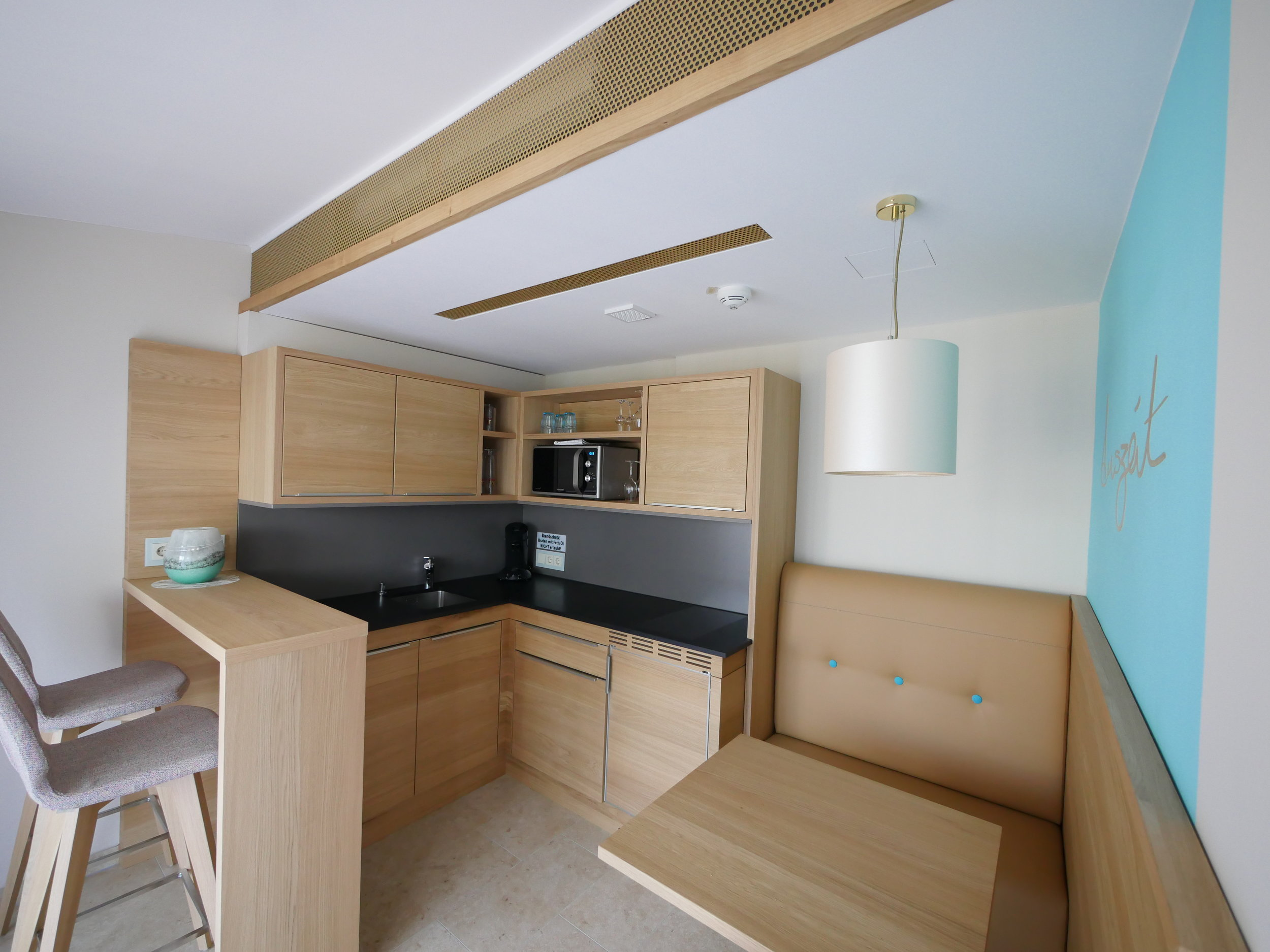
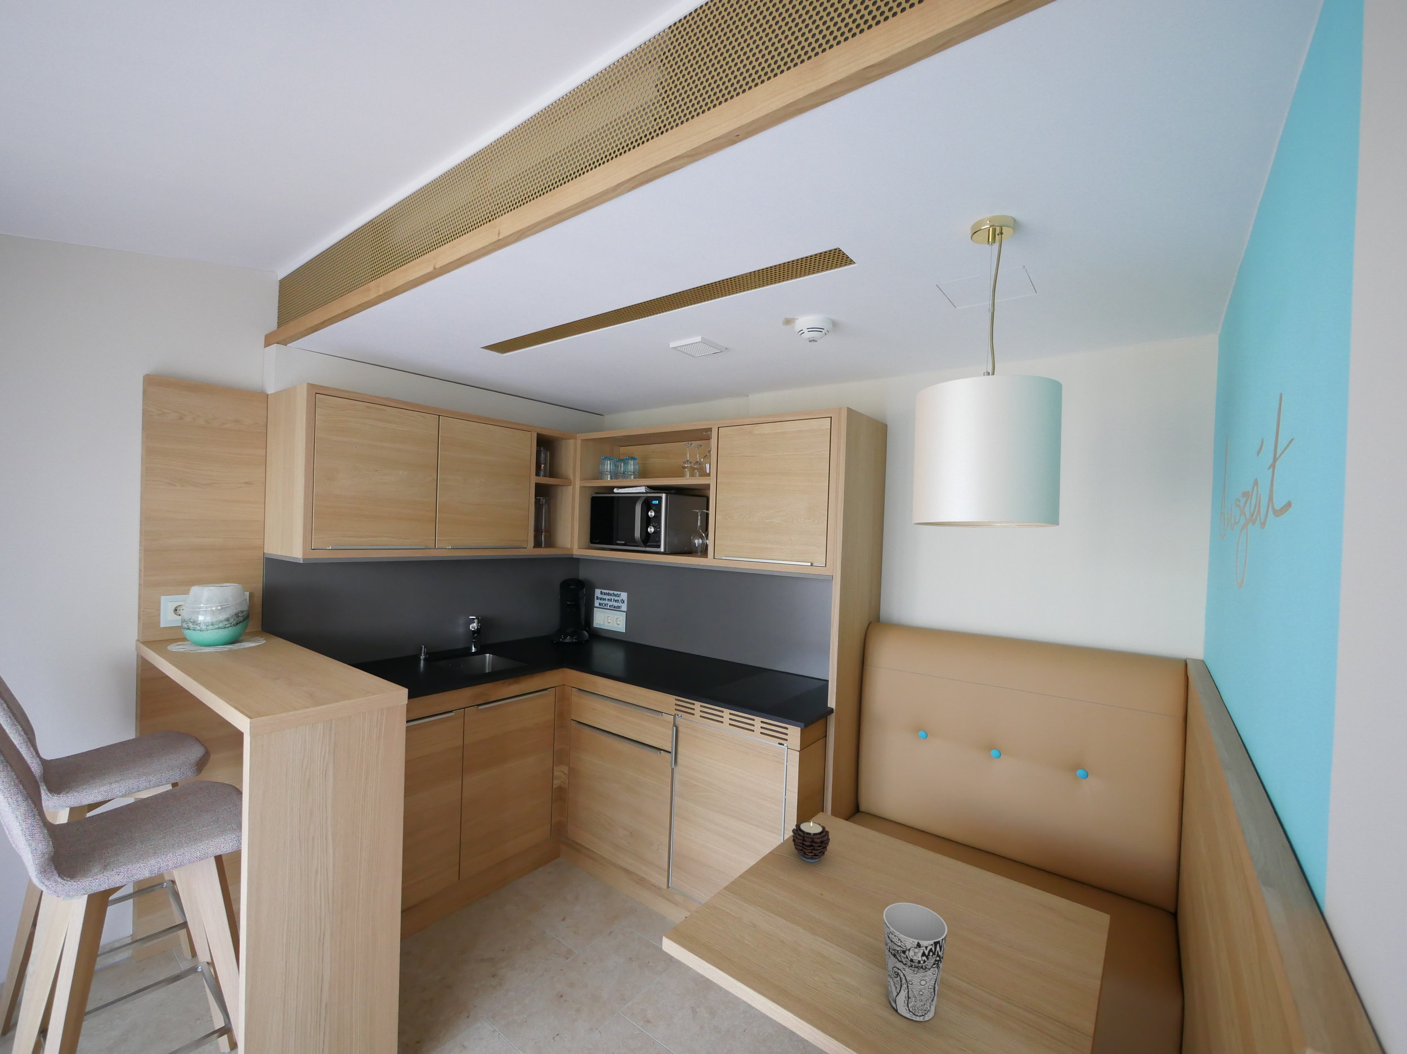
+ cup (913, 962)
+ candle (811, 839)
